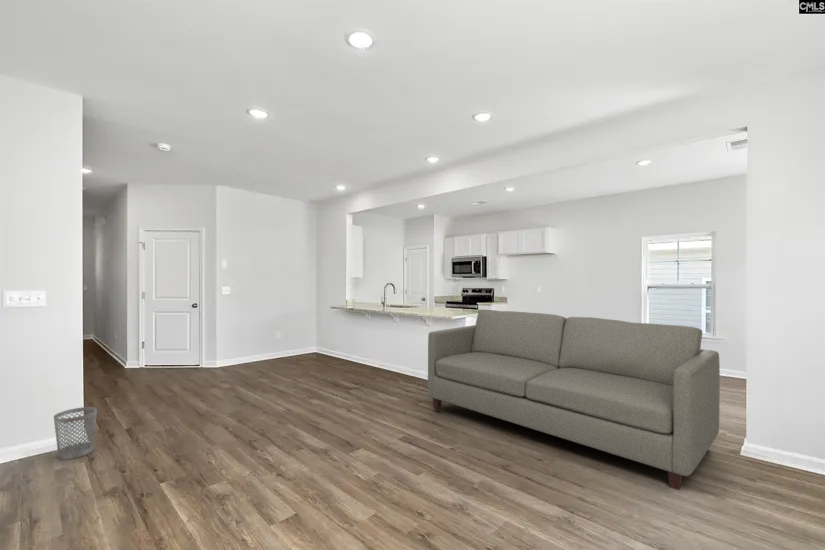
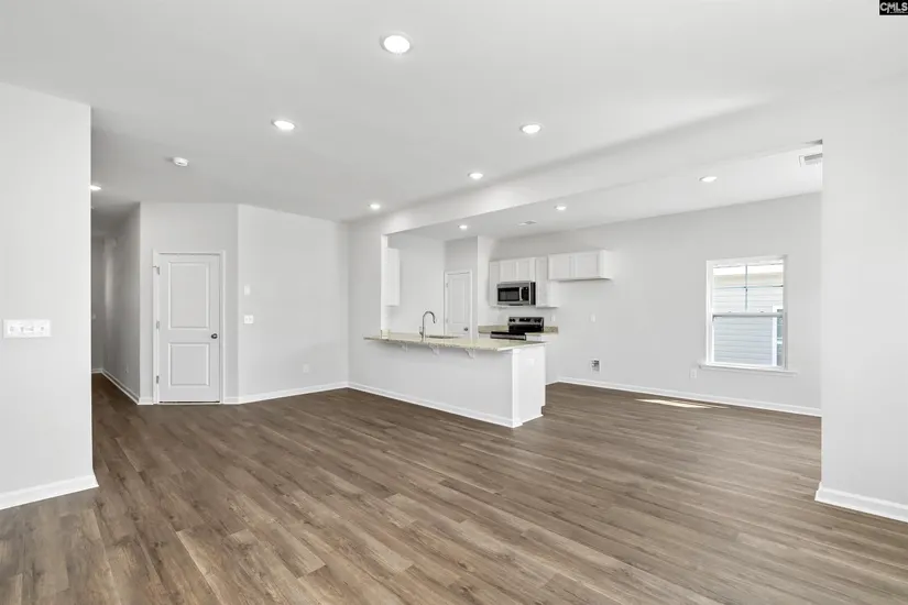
- sofa (552, 372)
- wastebasket (76, 432)
